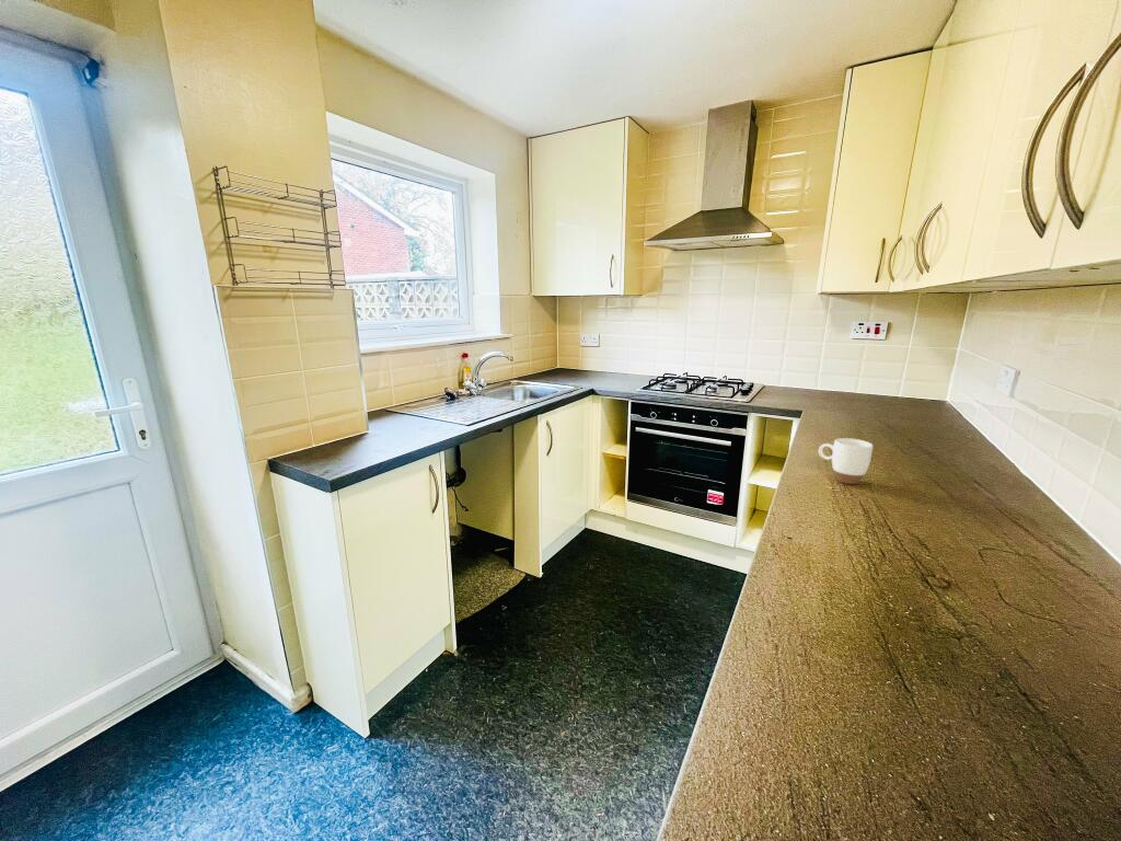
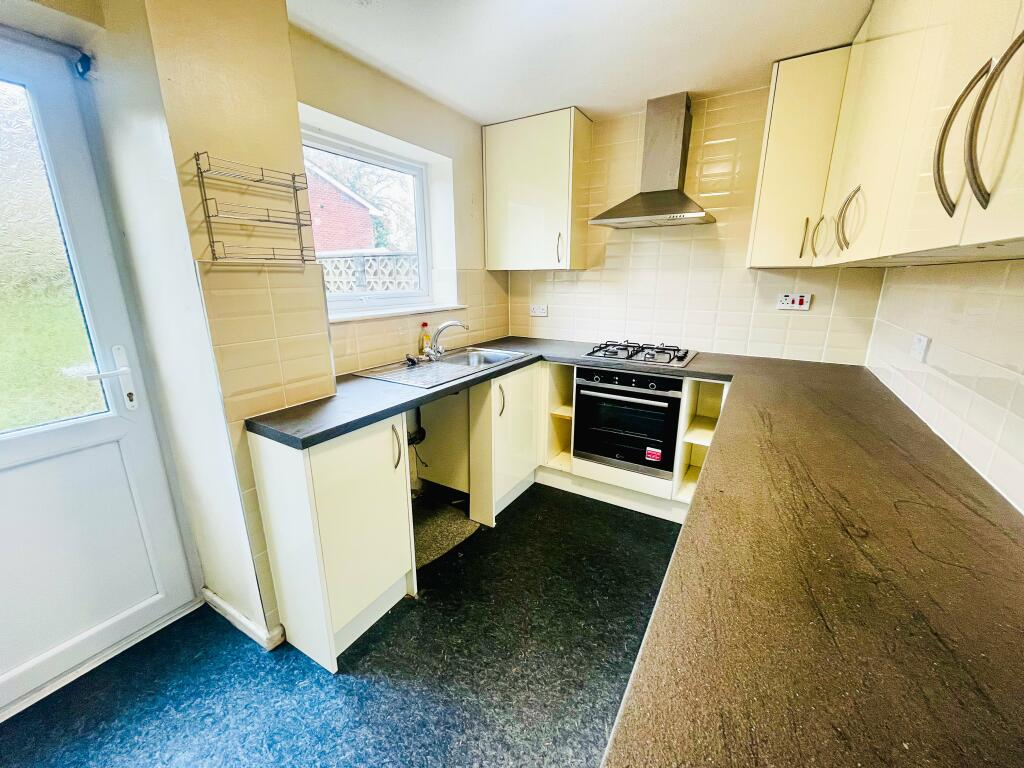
- mug (842, 460)
